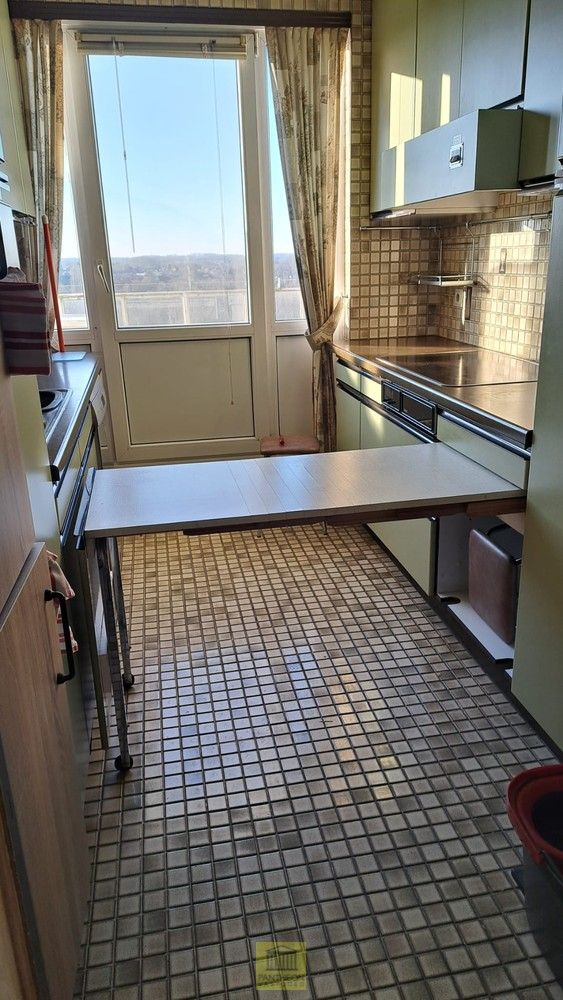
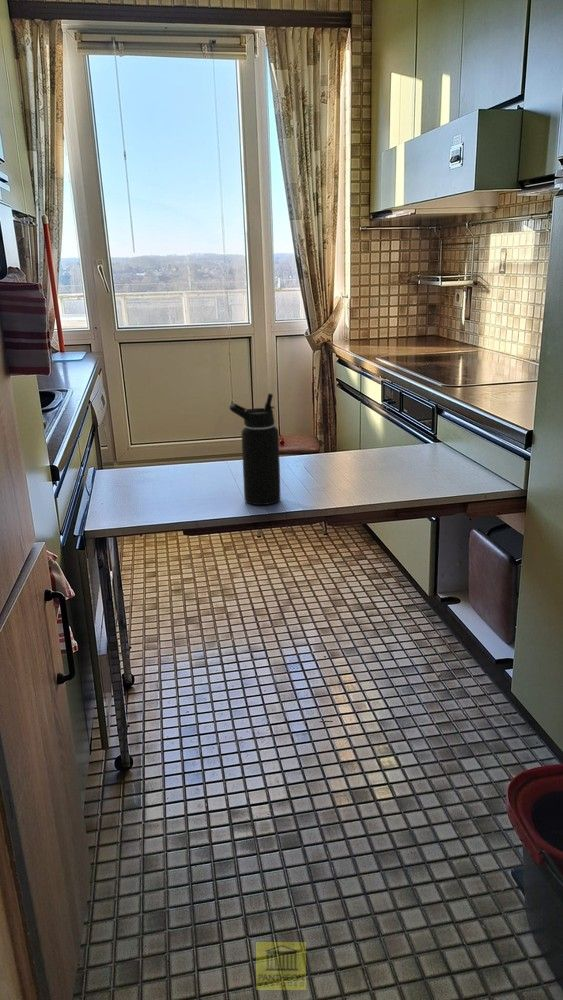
+ water bottle (255, 448)
